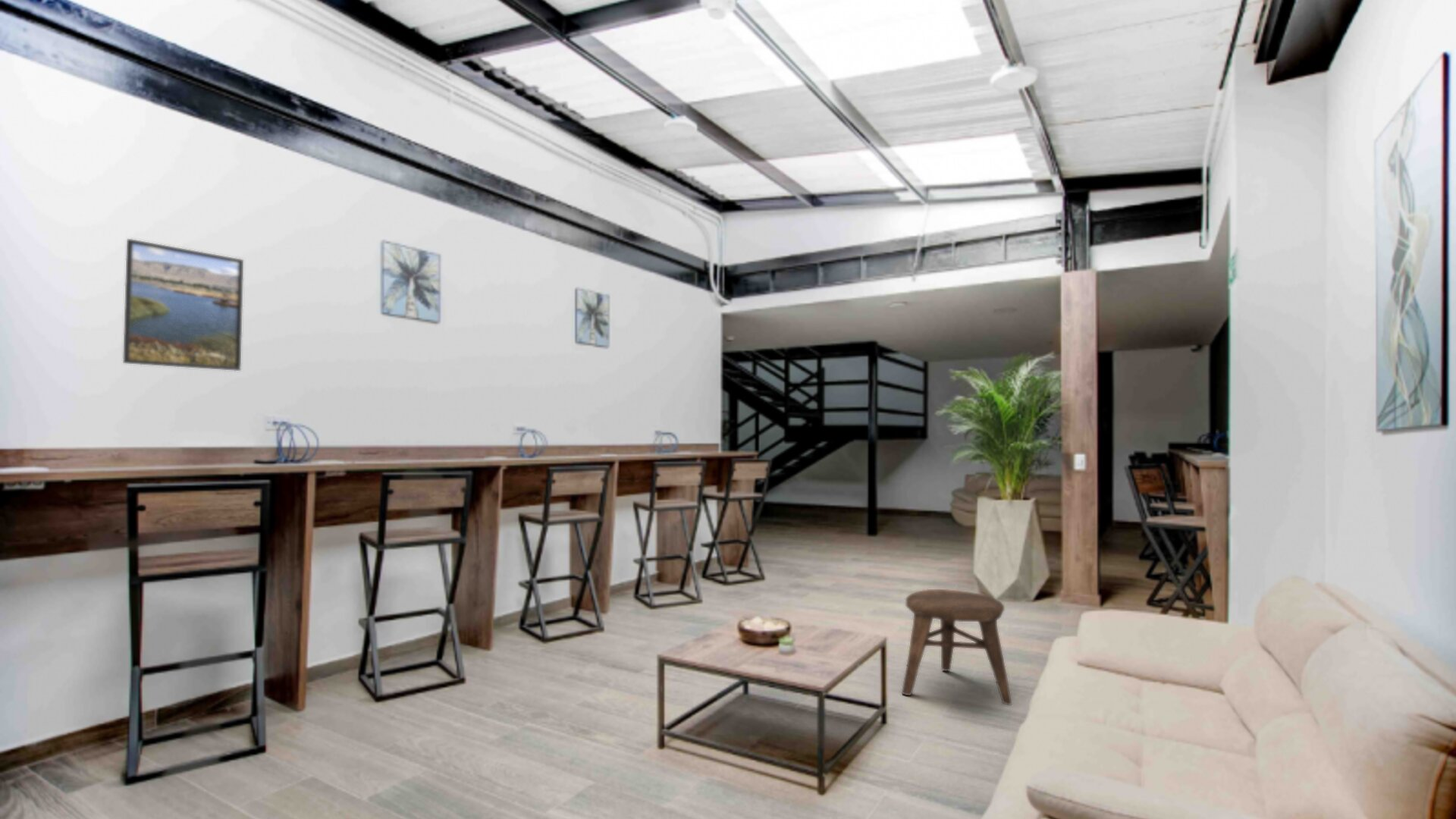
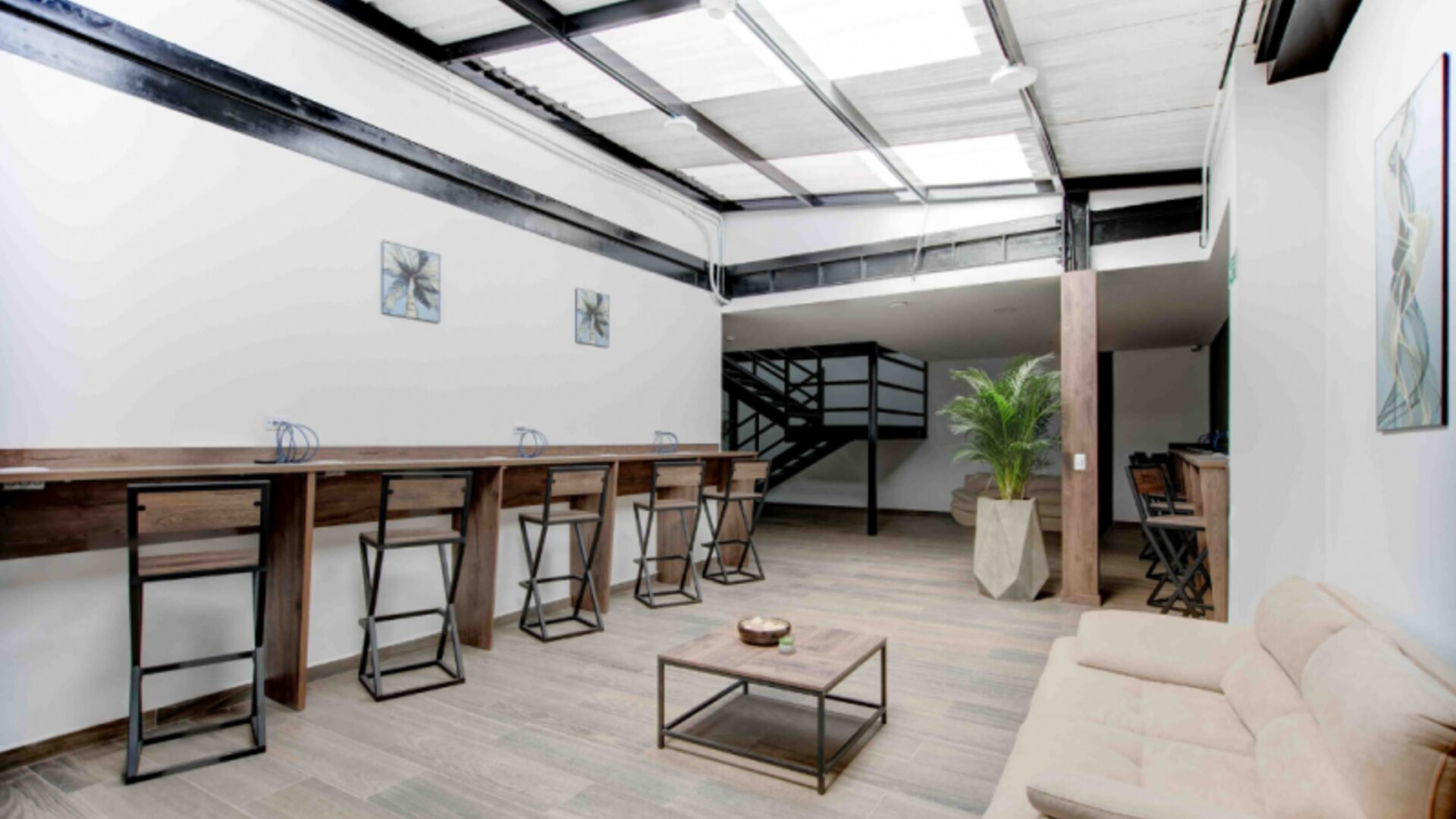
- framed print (187, 308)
- stool (949, 644)
